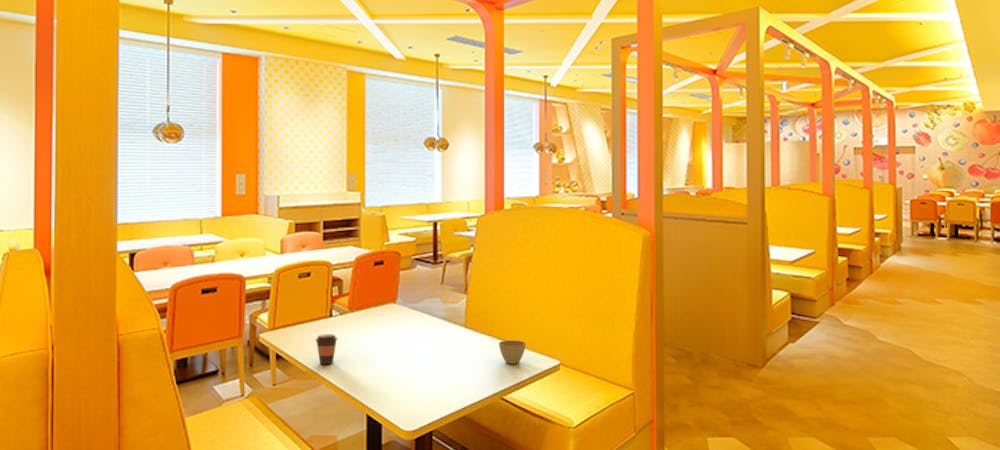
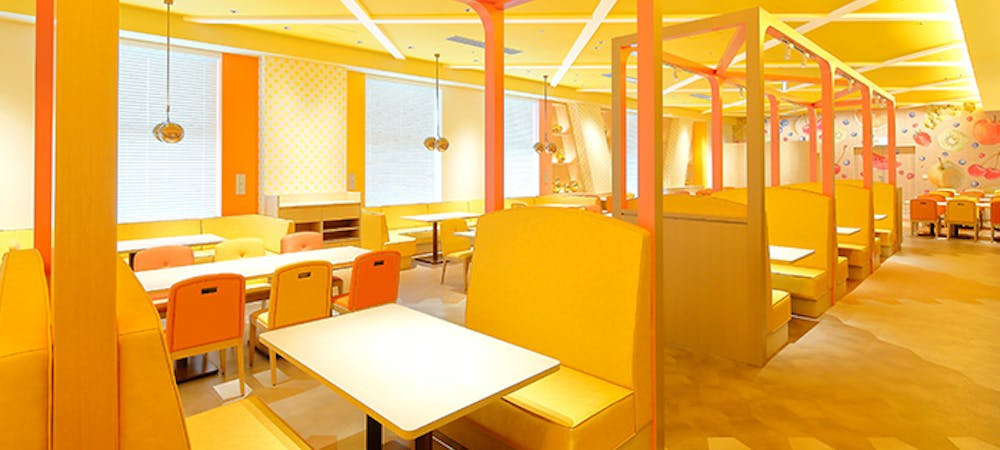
- coffee cup (326, 349)
- flower pot (512, 352)
